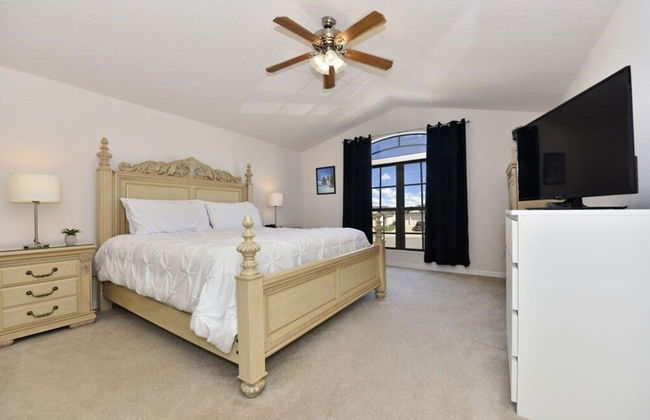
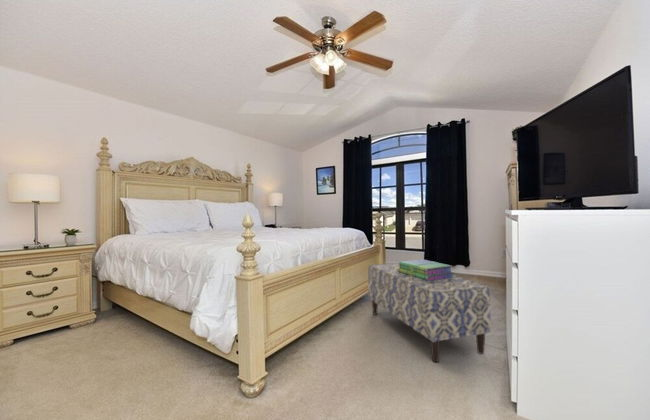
+ stack of books (424, 269)
+ bench (419, 301)
